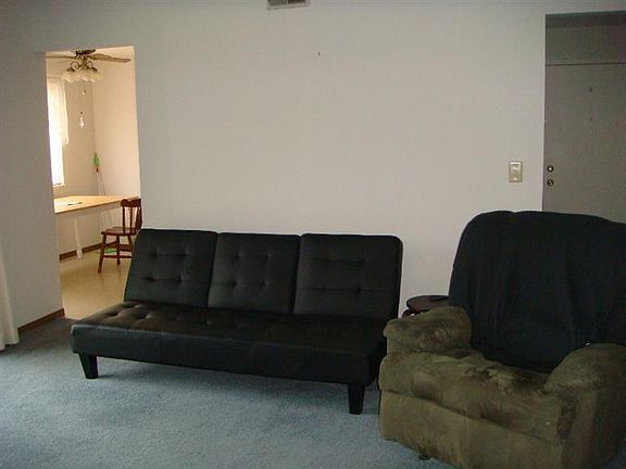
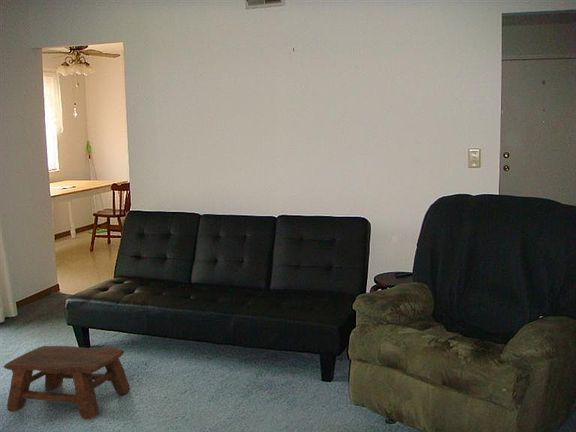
+ stool (70, 377)
